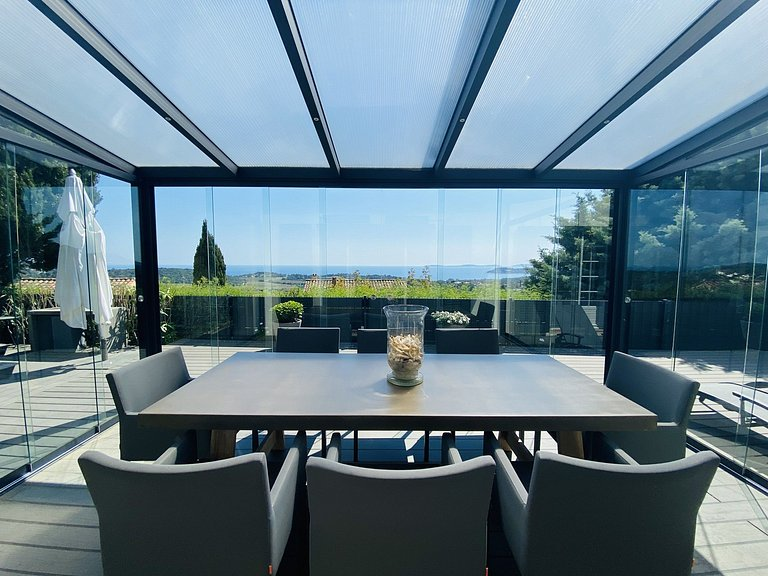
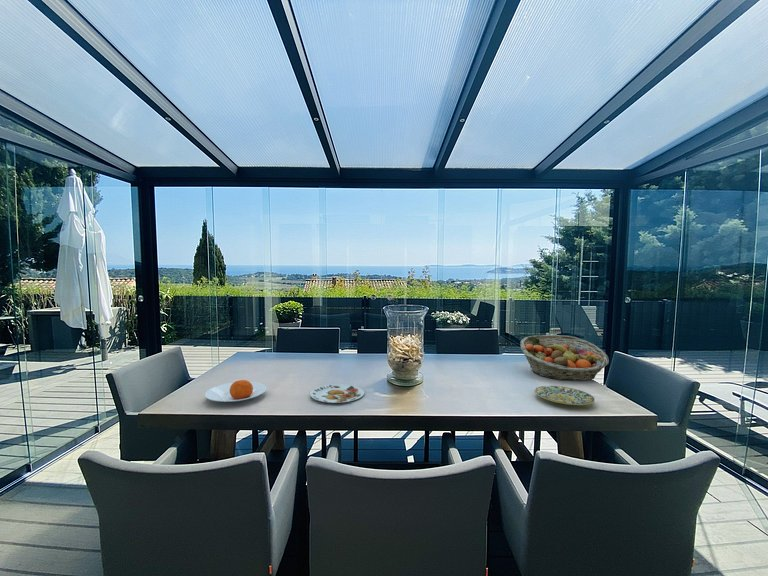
+ plate (337, 393)
+ plate (563, 397)
+ plate (236, 388)
+ fruit basket (562, 356)
